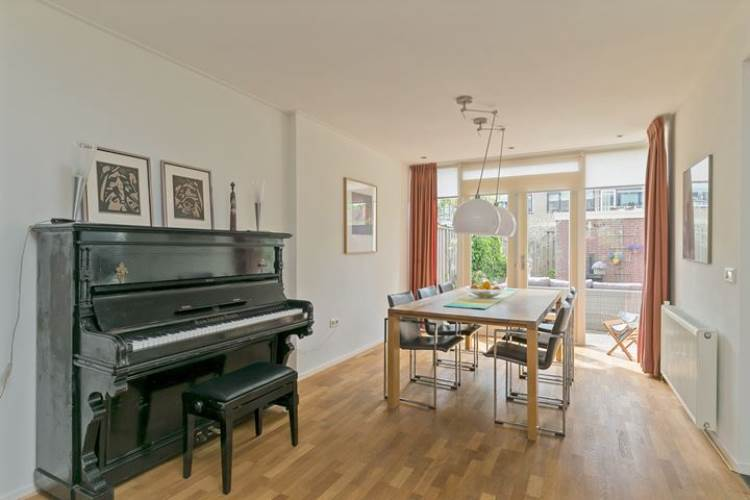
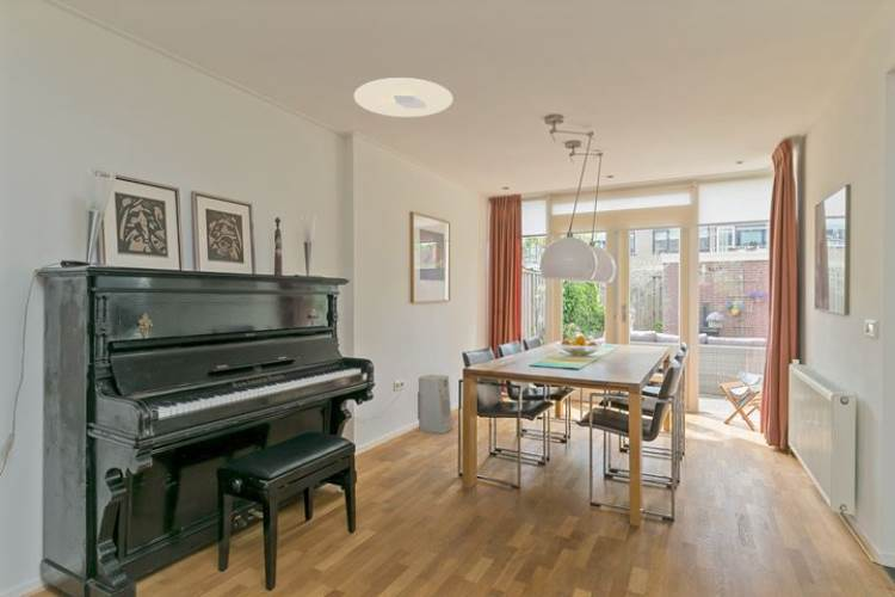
+ air purifier (434, 402)
+ ceiling light (403, 94)
